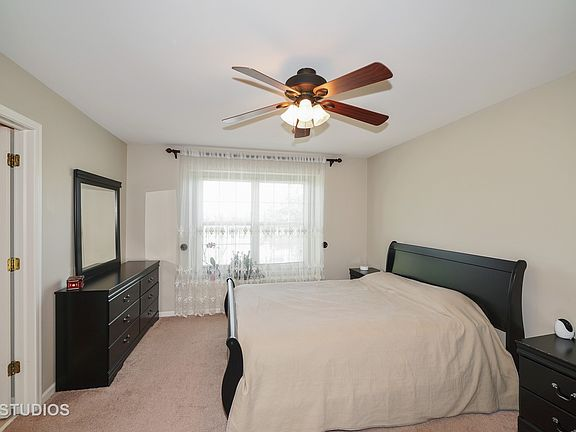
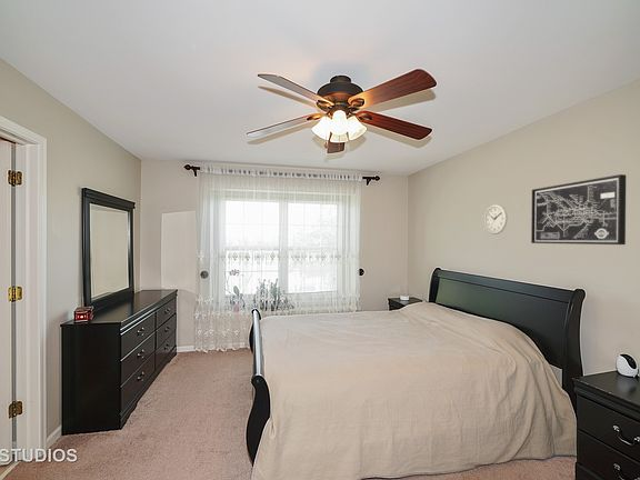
+ wall art (572, 213)
+ wall clock (494, 219)
